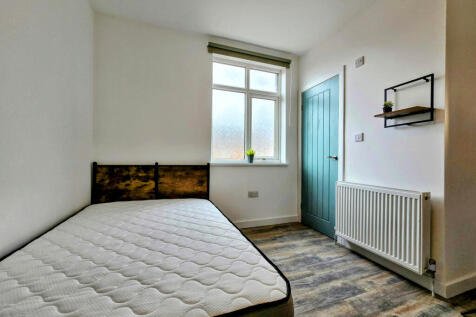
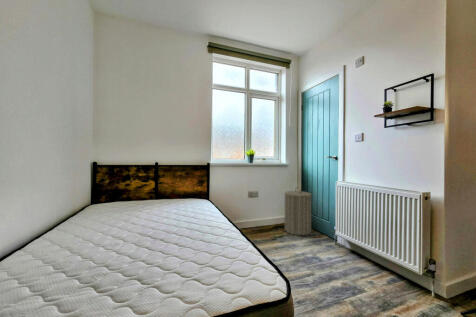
+ laundry hamper (297, 208)
